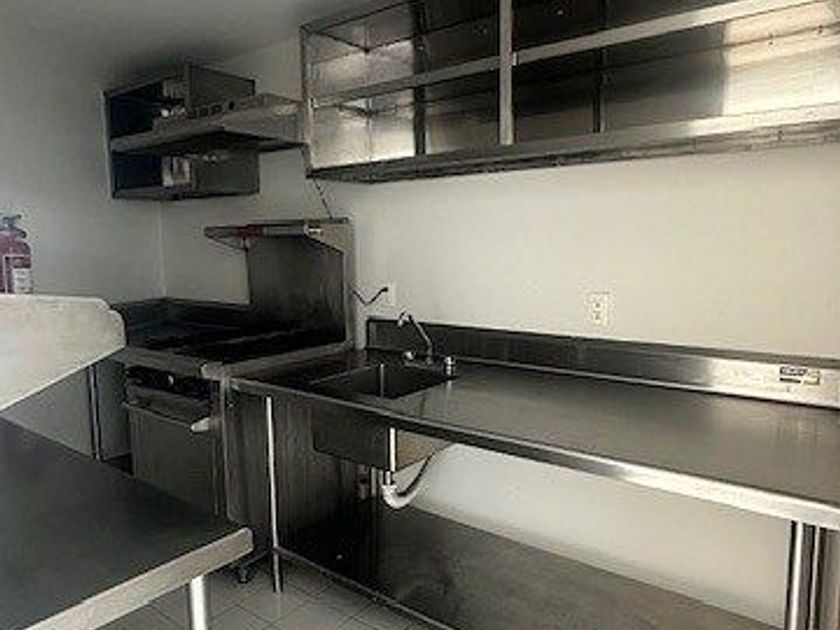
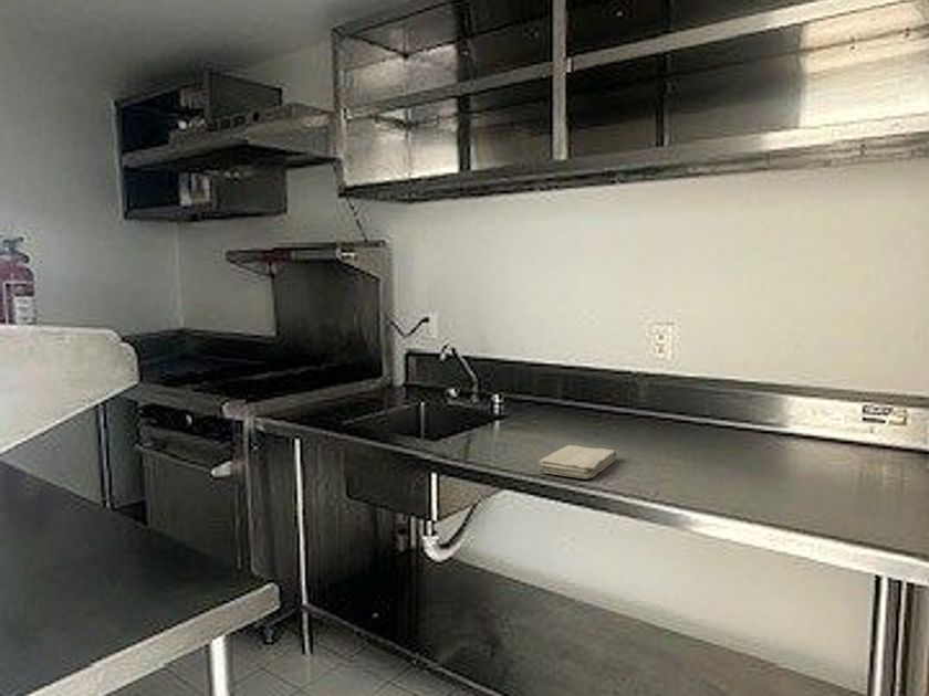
+ washcloth (577, 460)
